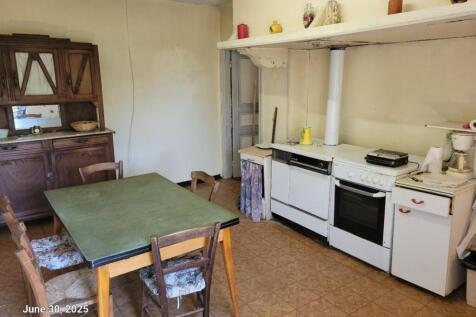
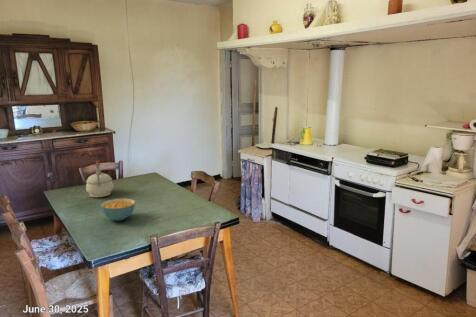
+ cereal bowl (118, 211)
+ kettle (99, 177)
